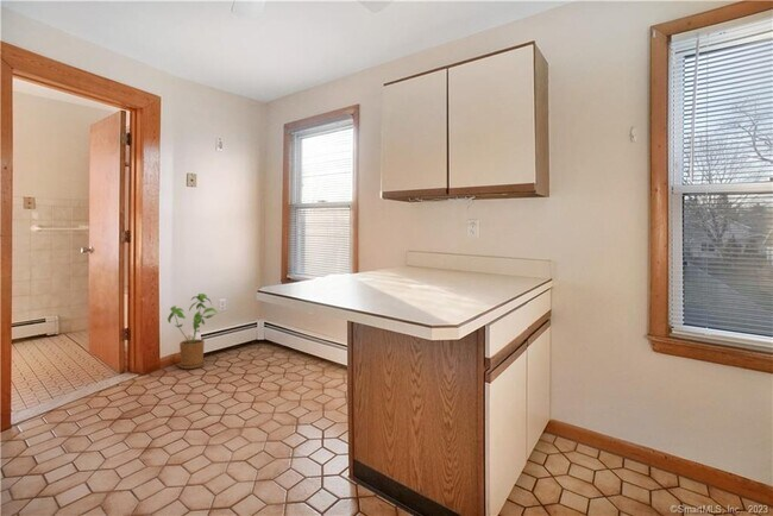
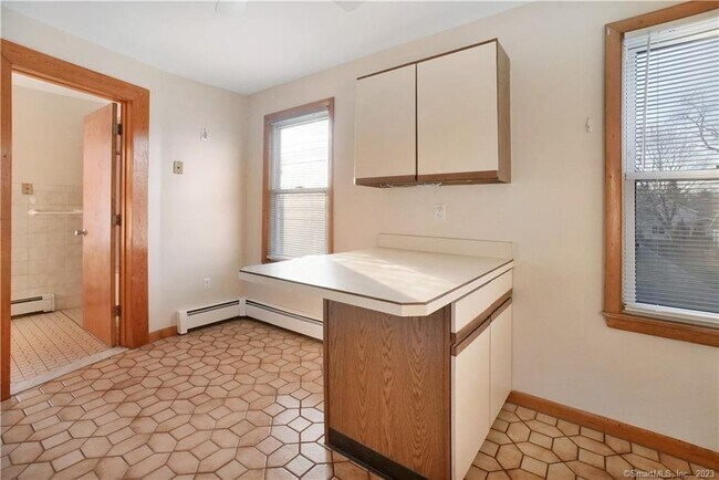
- house plant (195, 329)
